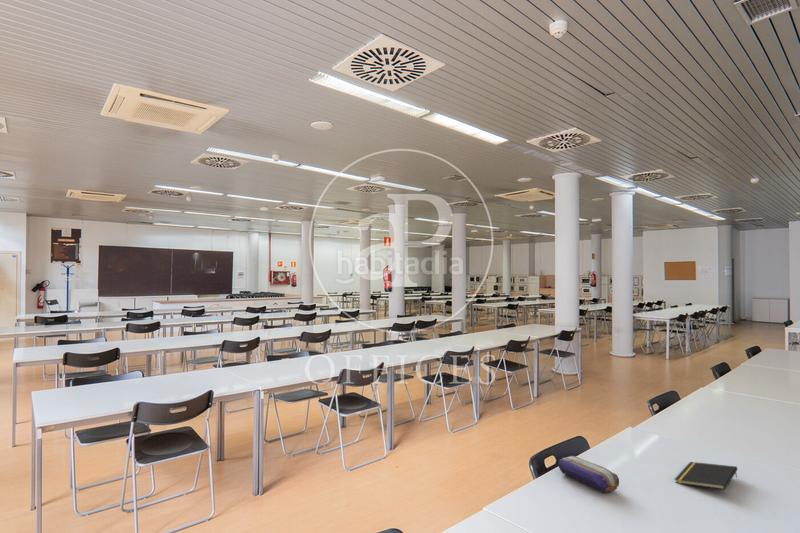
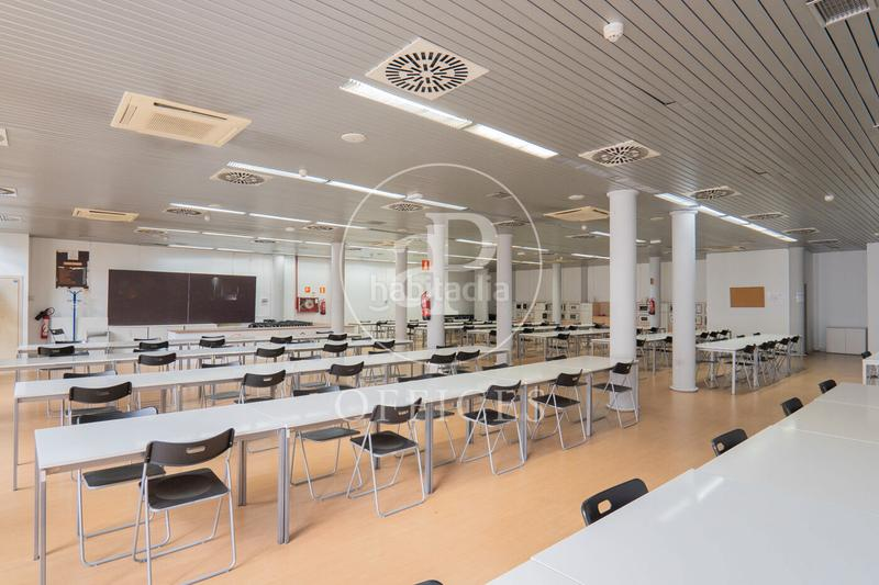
- pencil case (587, 473)
- notepad (706, 474)
